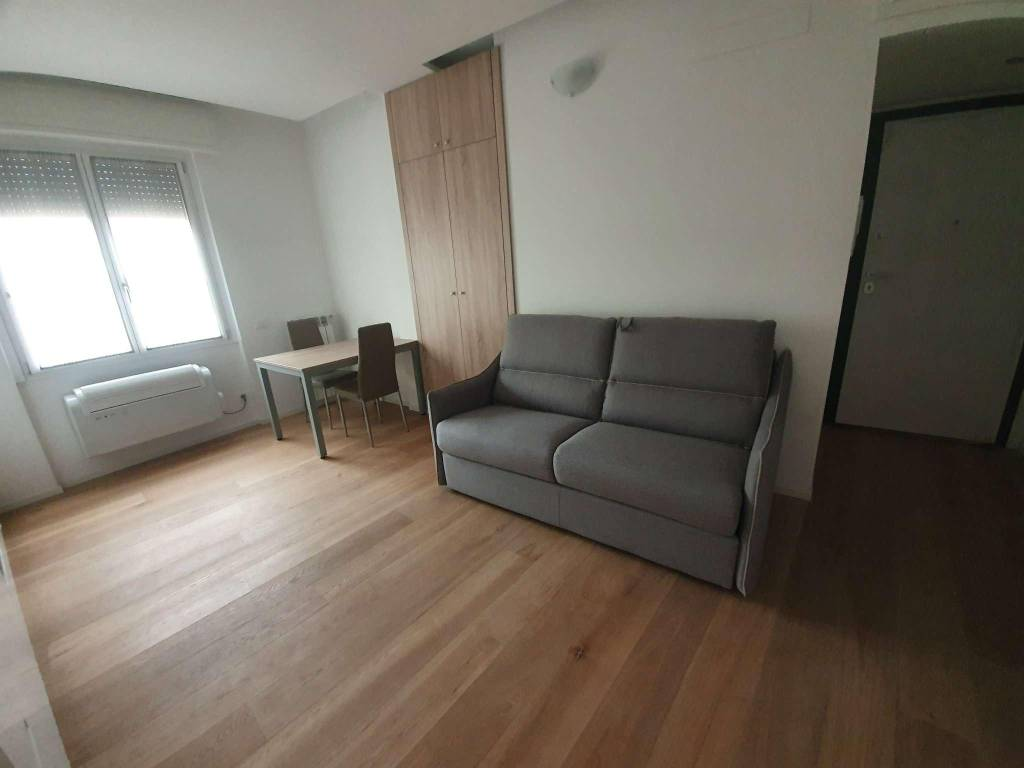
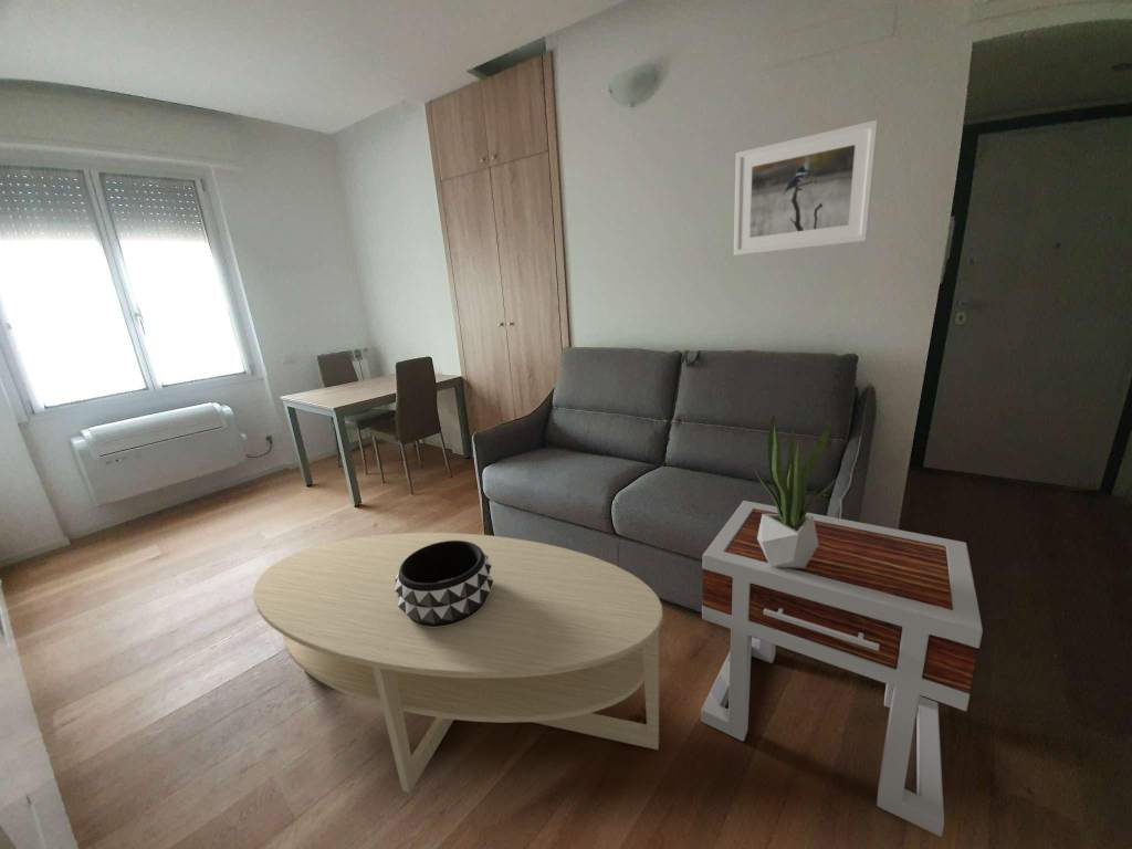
+ coffee table (451, 646)
+ potted plant (788, 492)
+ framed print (798, 195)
+ decorative bowl (444, 579)
+ side table (824, 641)
